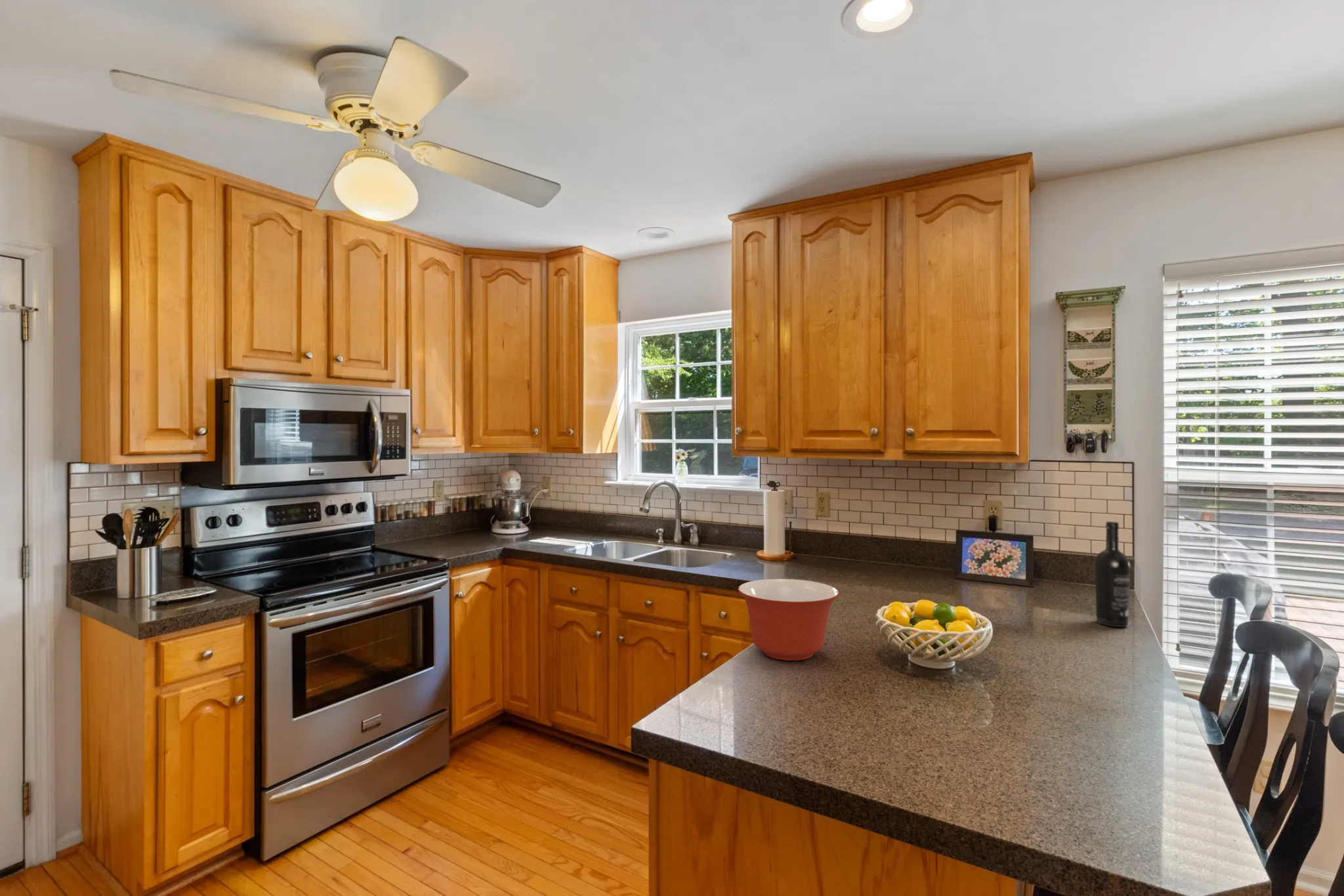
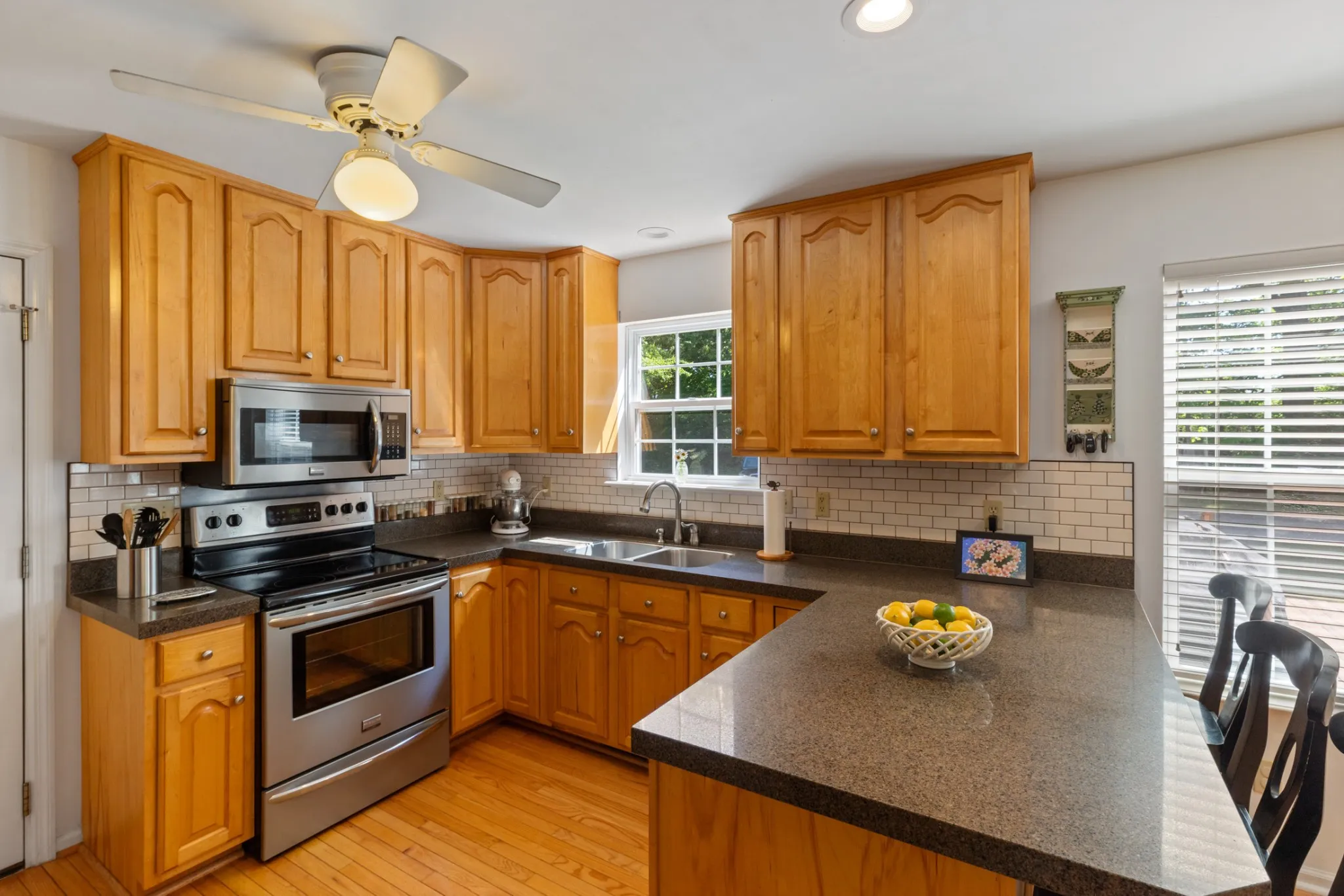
- mixing bowl (788, 621)
- wine bottle (1112, 573)
